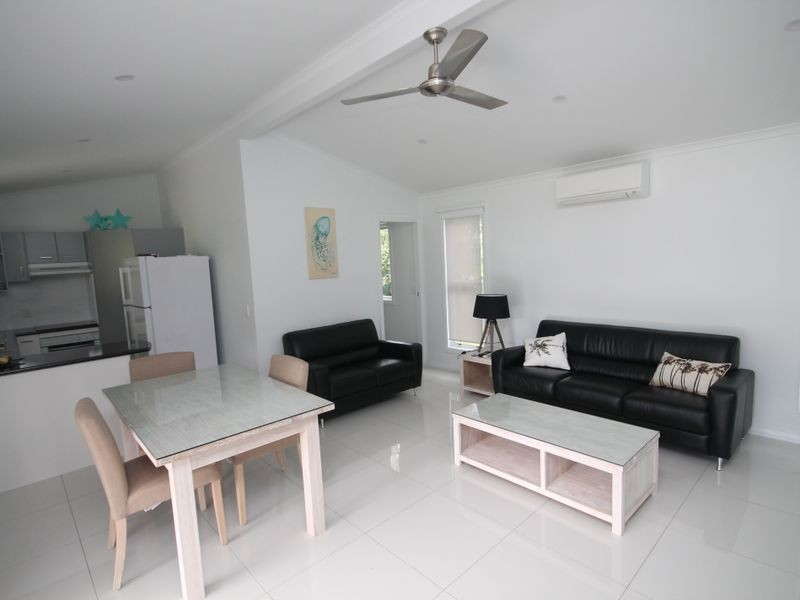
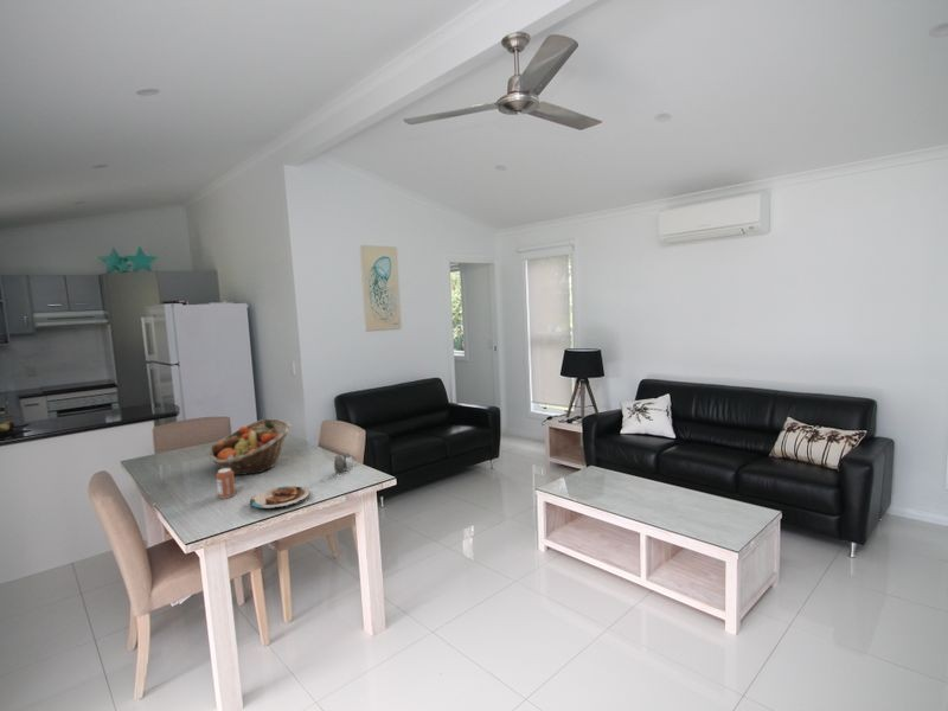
+ plate (280, 497)
+ salt and pepper shaker (342, 462)
+ can (225, 482)
+ fruit basket (251, 446)
